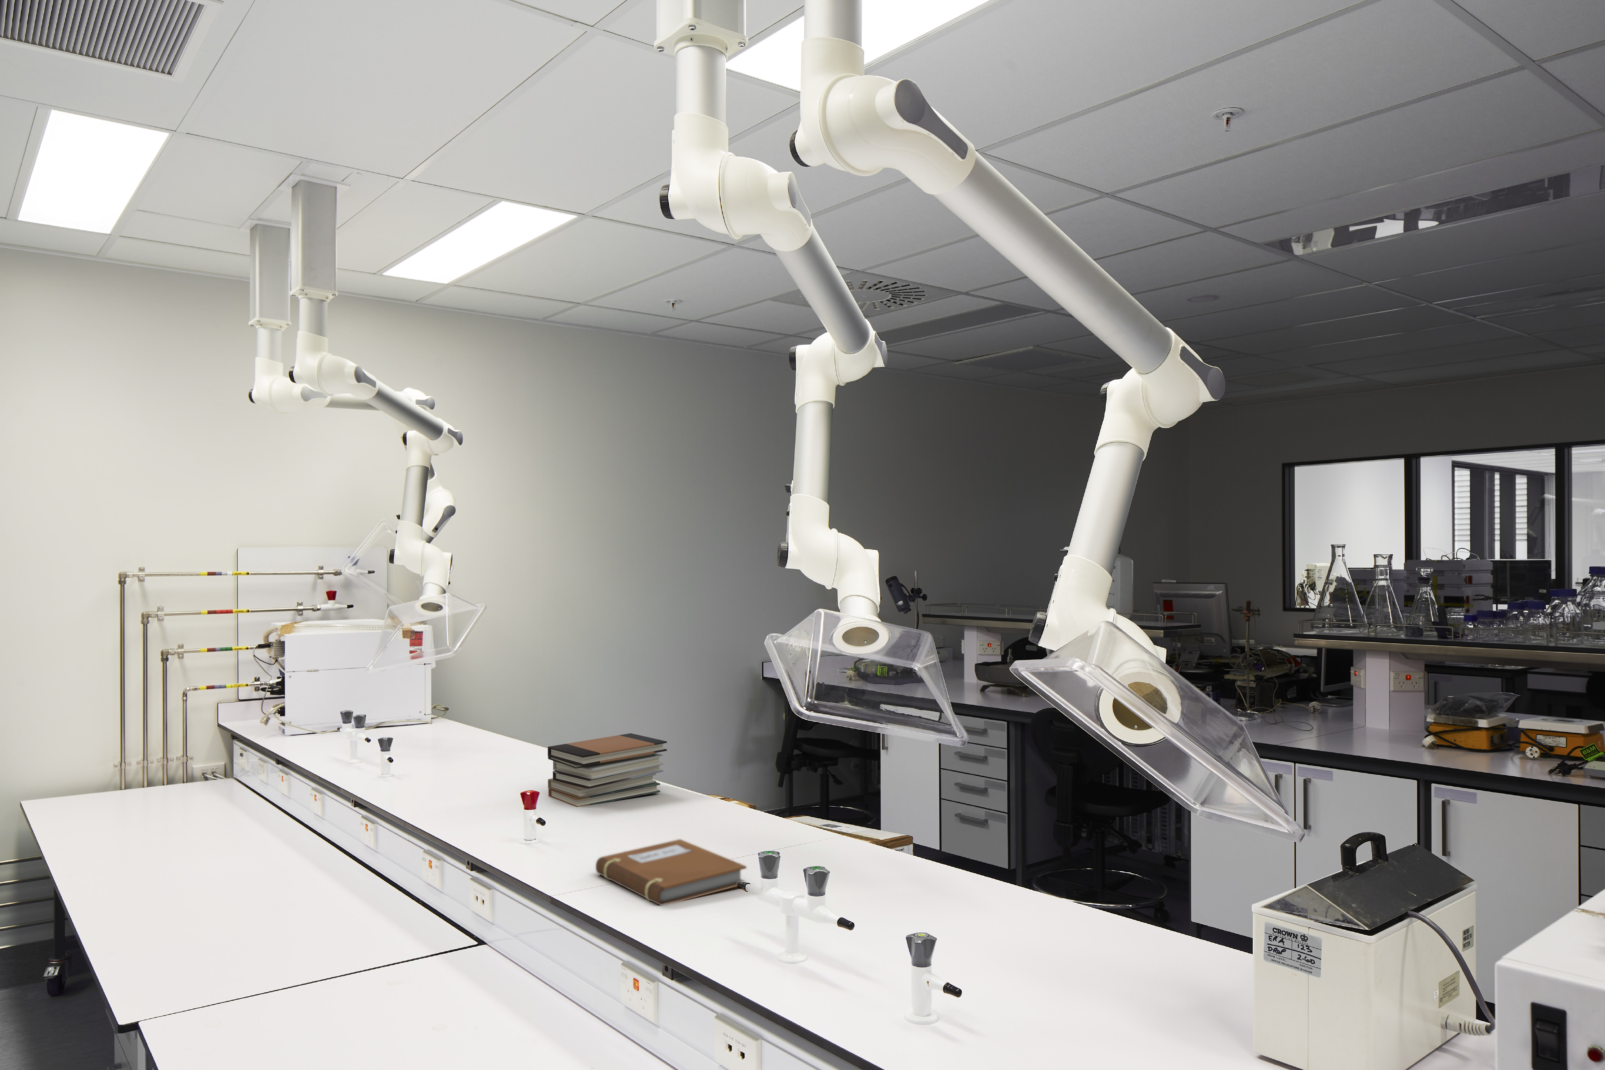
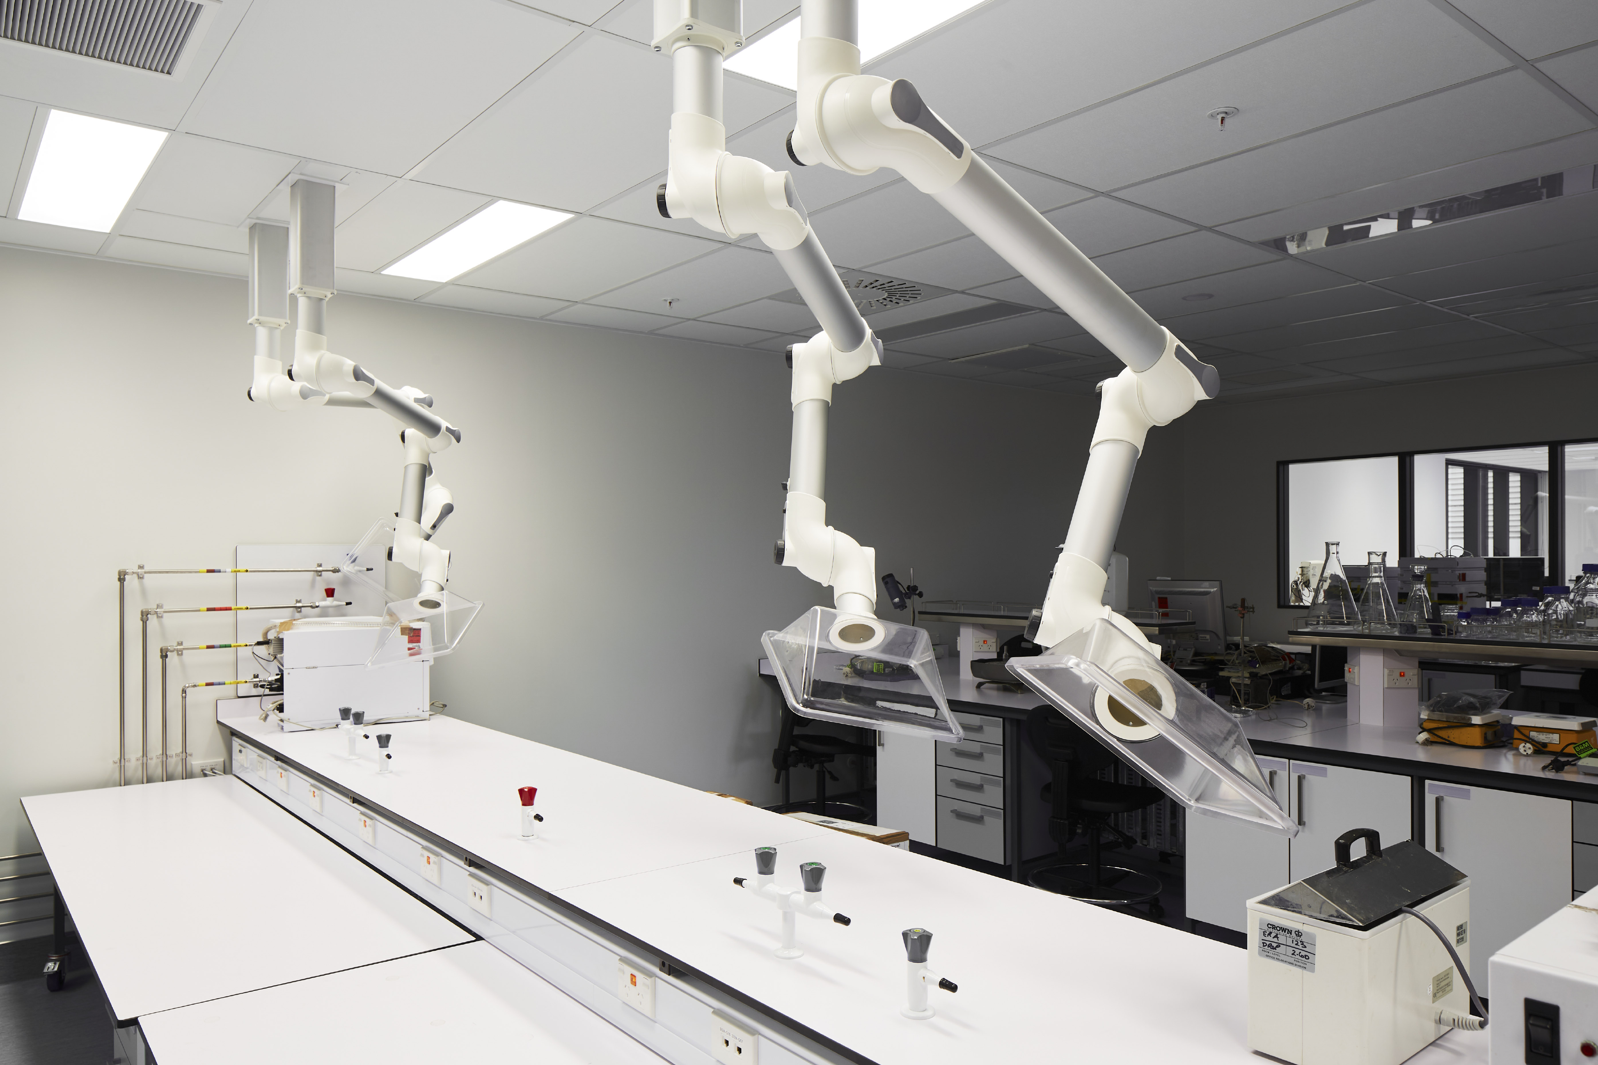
- notebook (668, 869)
- book stack (608, 769)
